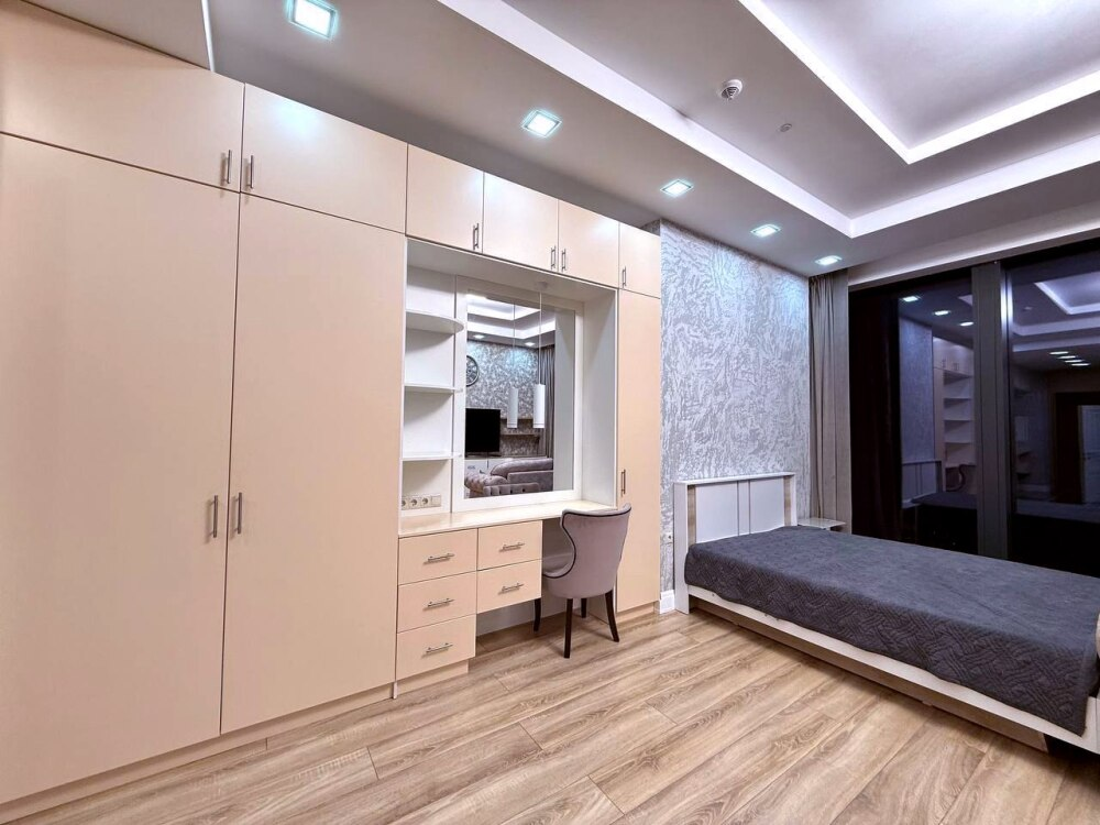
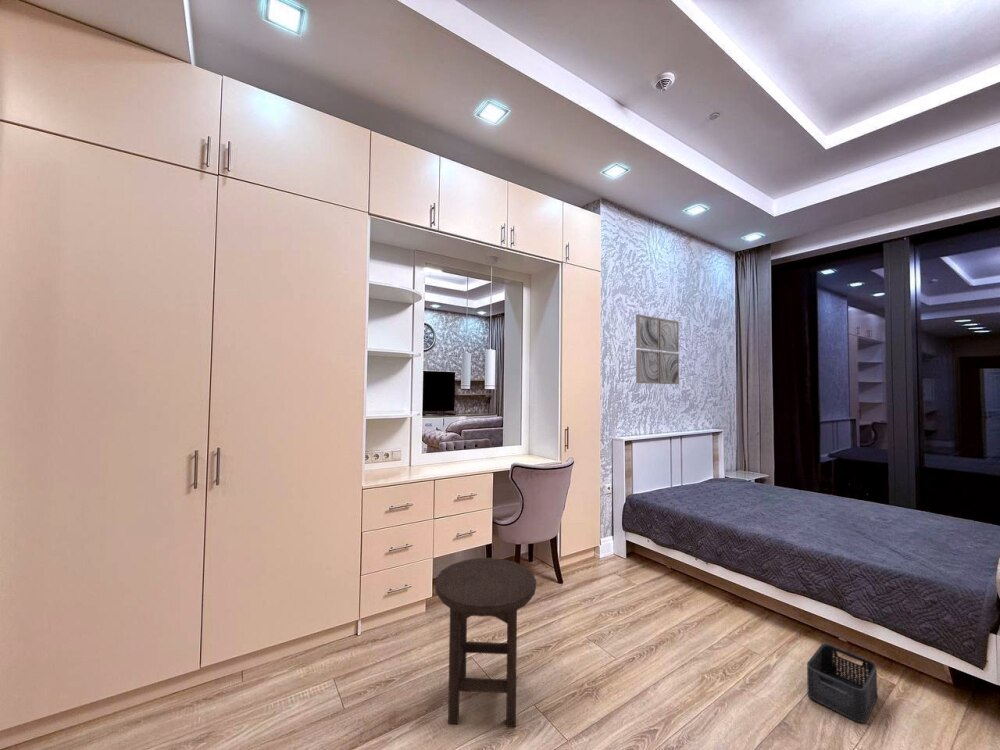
+ wall art (658, 349)
+ storage bin (842, 680)
+ stool (485, 642)
